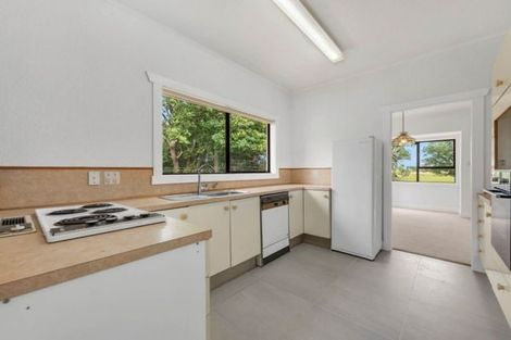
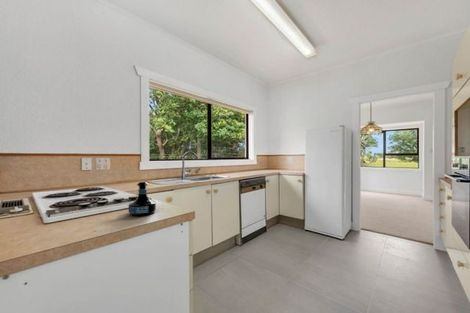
+ tequila bottle (142, 197)
